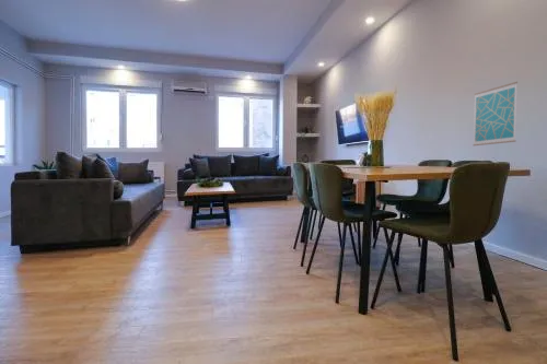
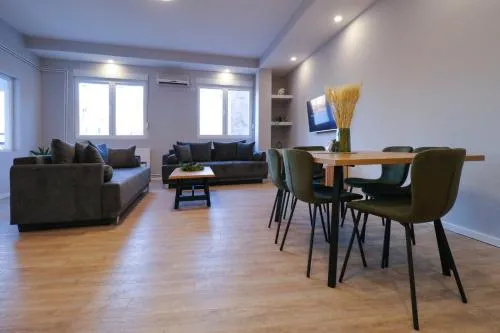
- wall art (493, 116)
